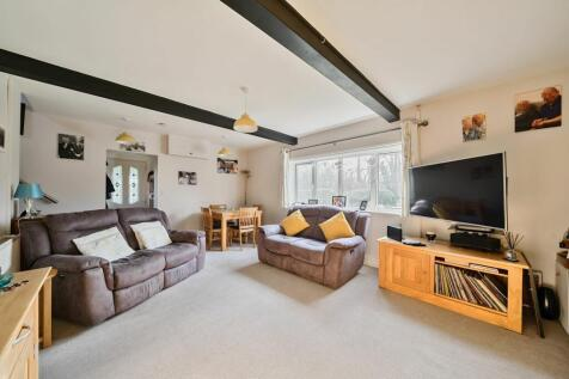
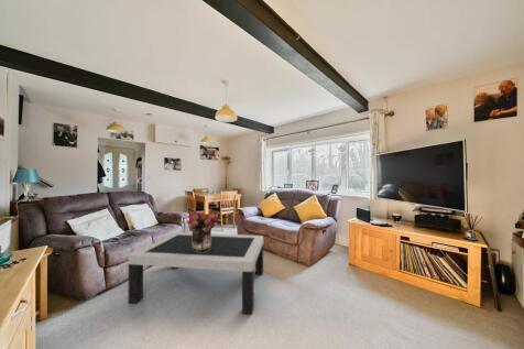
+ bouquet (203, 229)
+ coffee table (205, 264)
